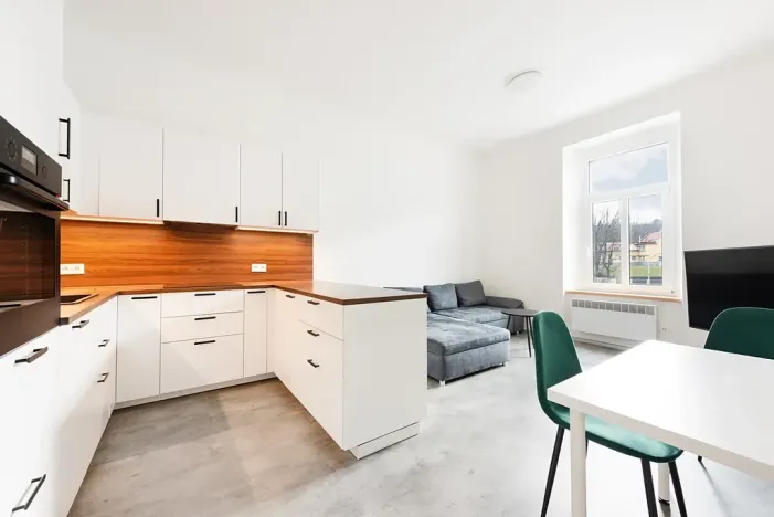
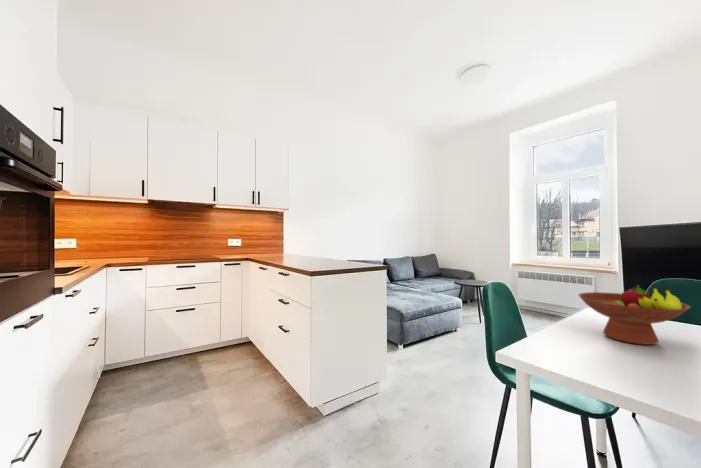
+ fruit bowl (629, 311)
